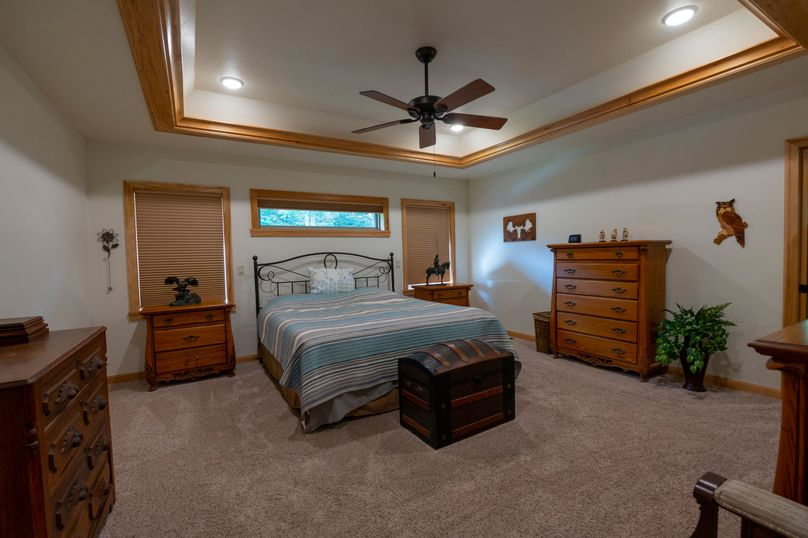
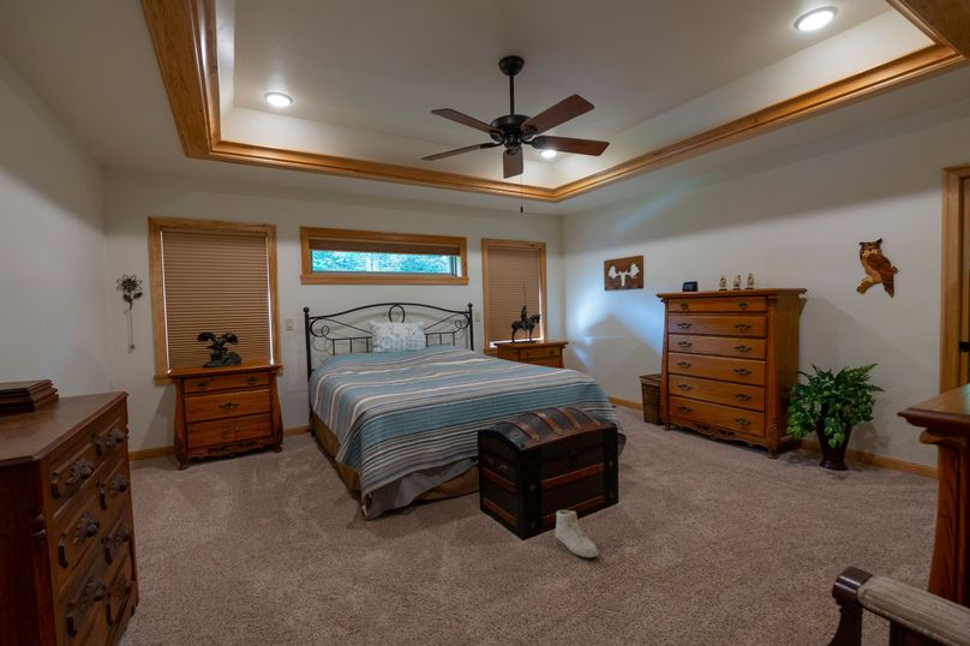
+ sneaker (574, 531)
